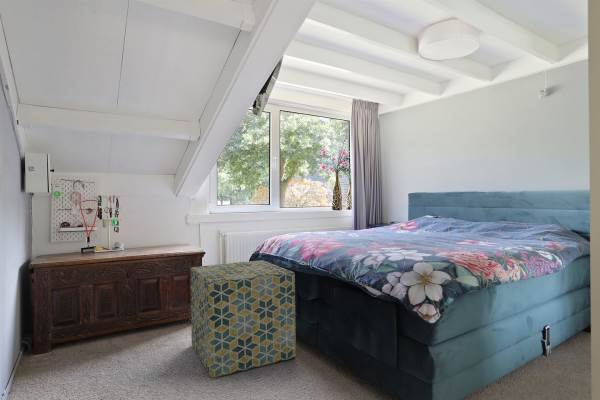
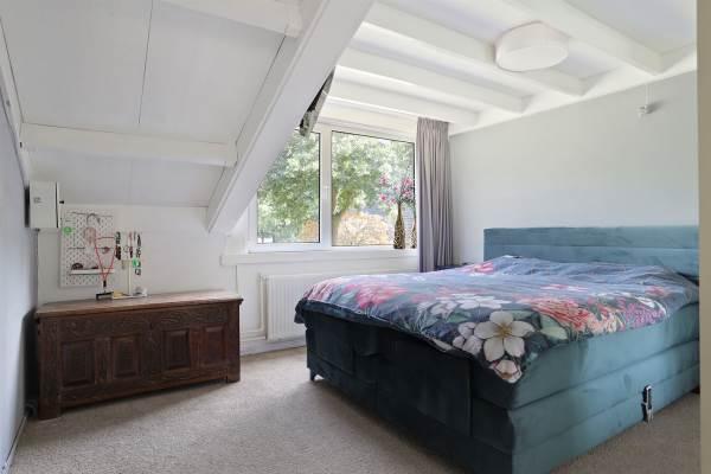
- storage ottoman (240, 310)
